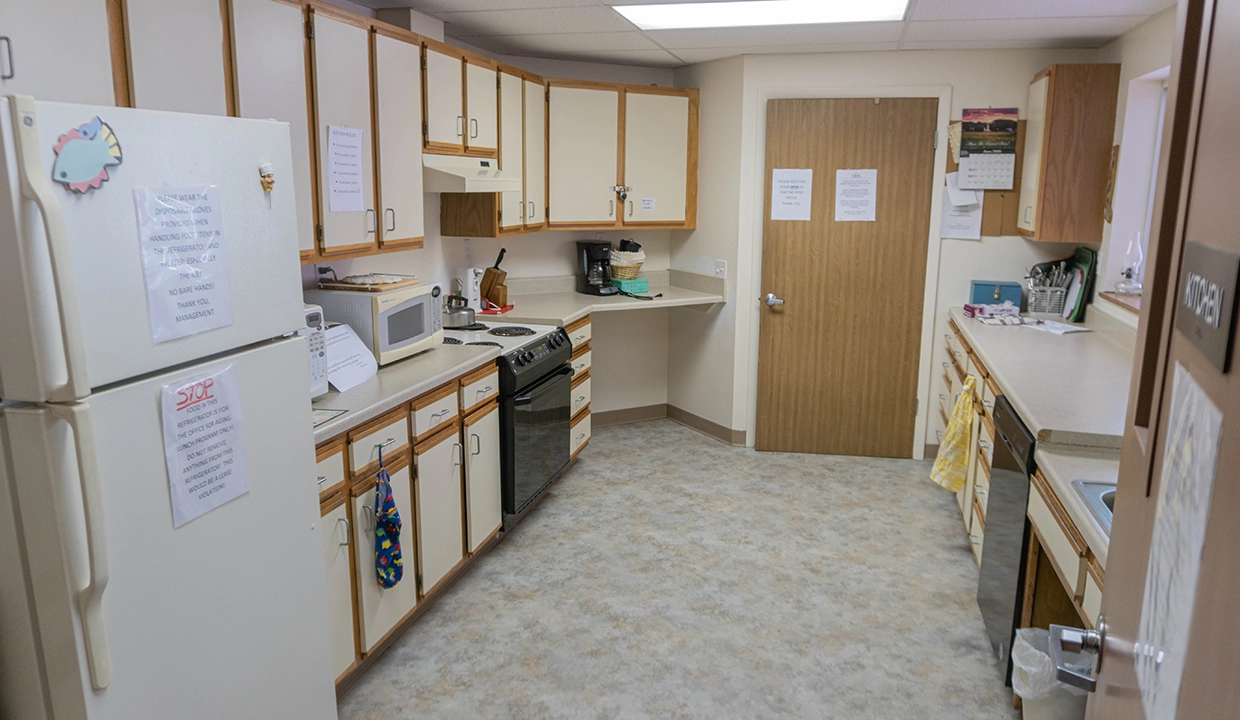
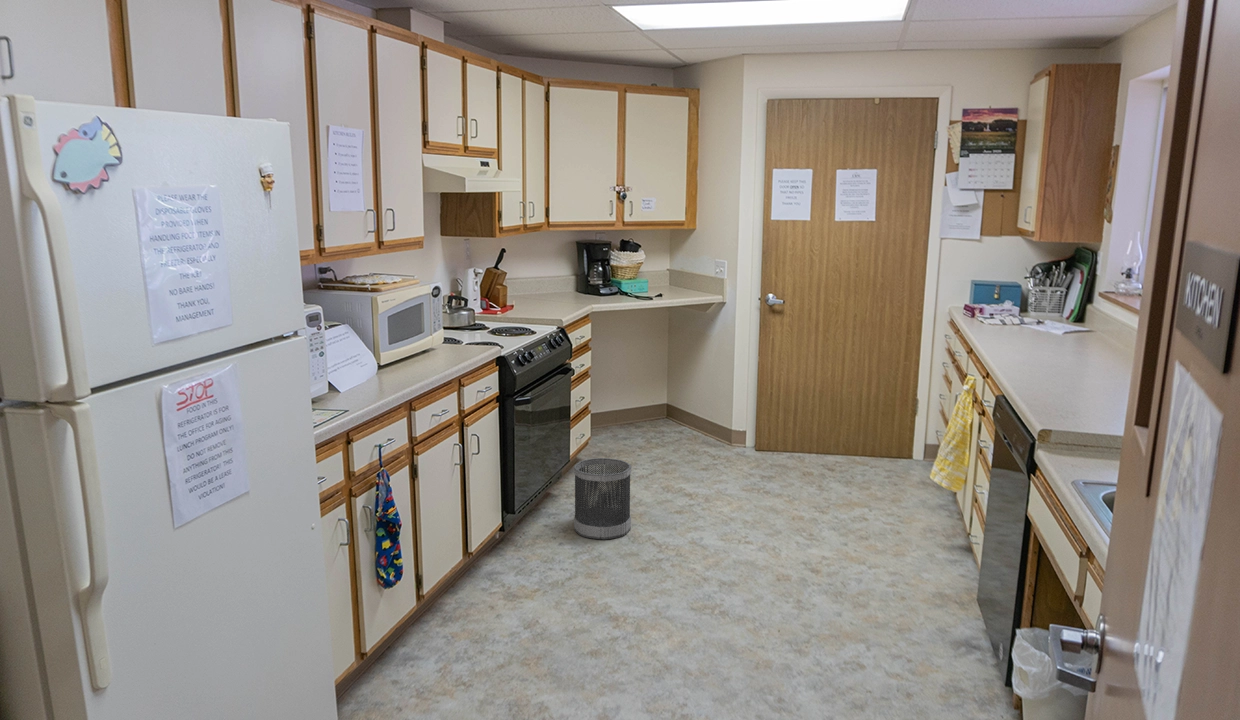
+ wastebasket (602, 497)
